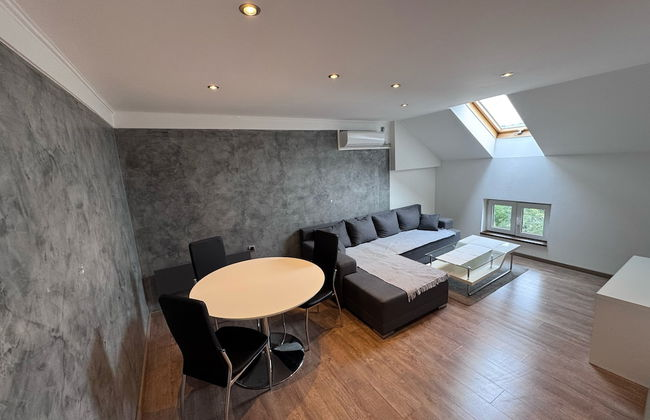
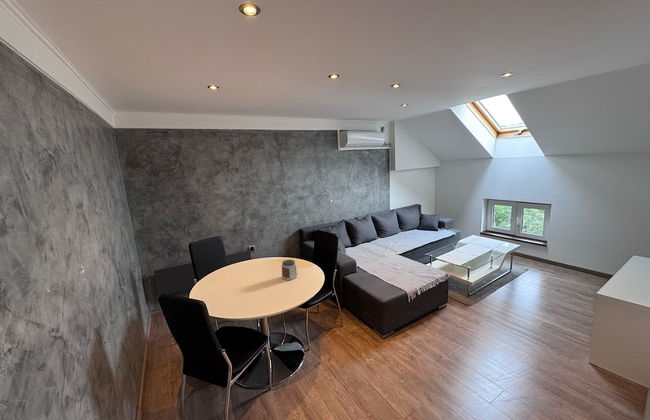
+ jar (288, 269)
